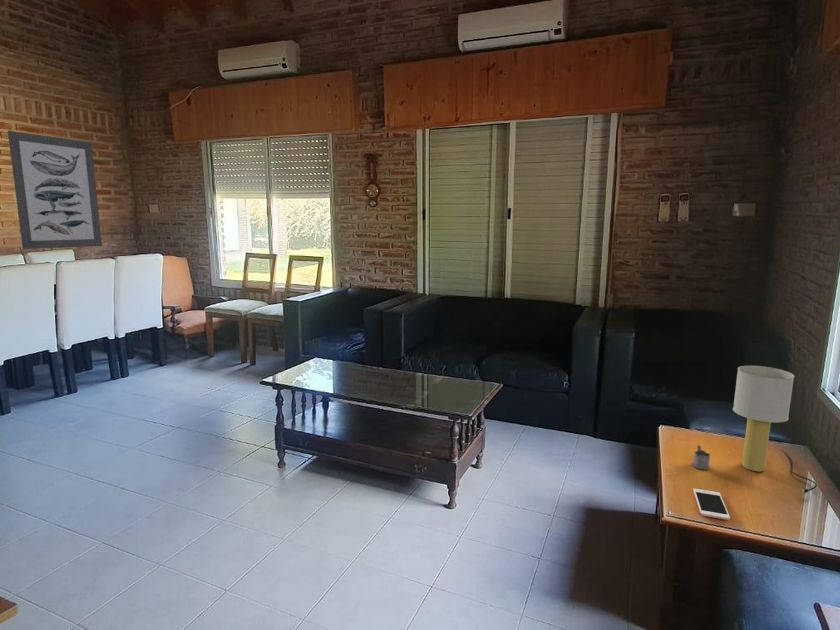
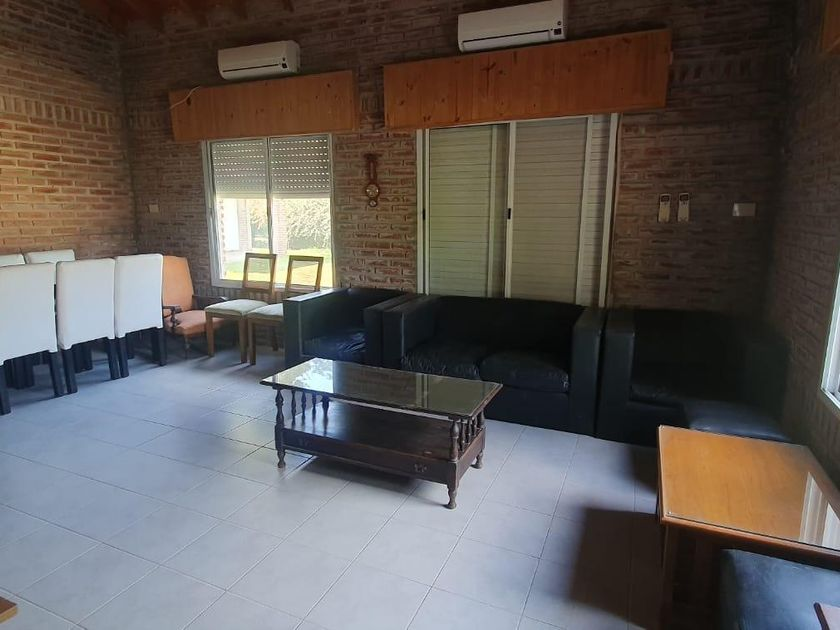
- table lamp (778, 420)
- tea glass holder (701, 454)
- wall art (58, 193)
- cell phone (710, 503)
